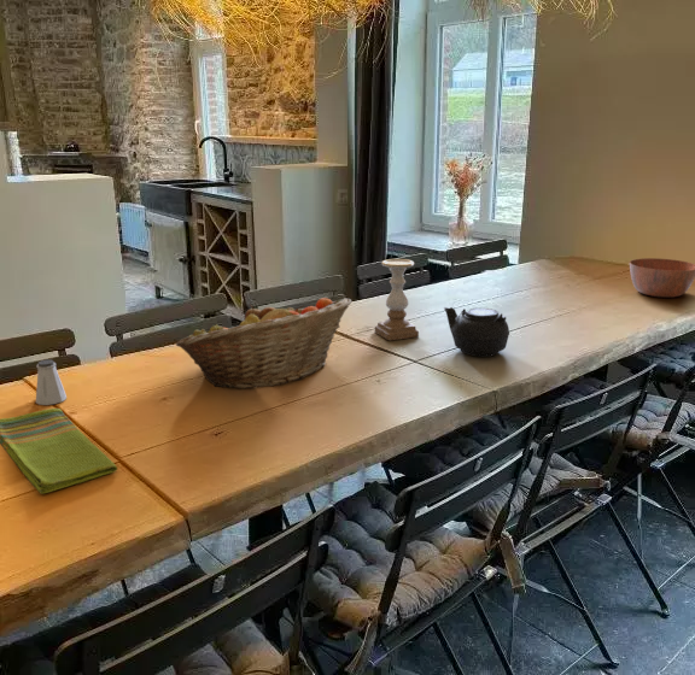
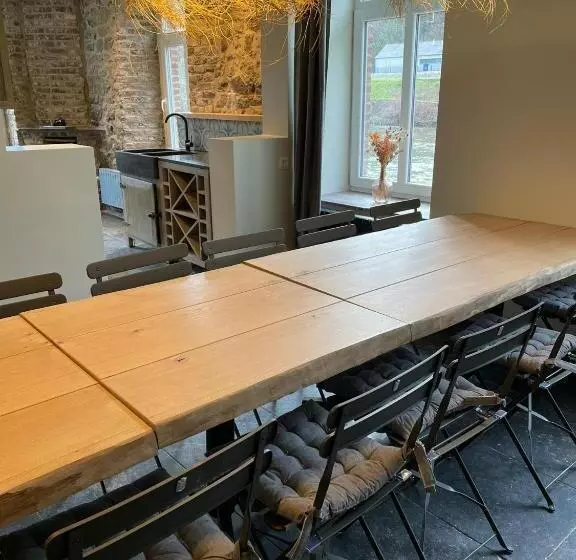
- dish towel (49, 444)
- teapot (474, 329)
- fruit basket (268, 335)
- saltshaker (48, 380)
- bowl (661, 278)
- candle holder (397, 298)
